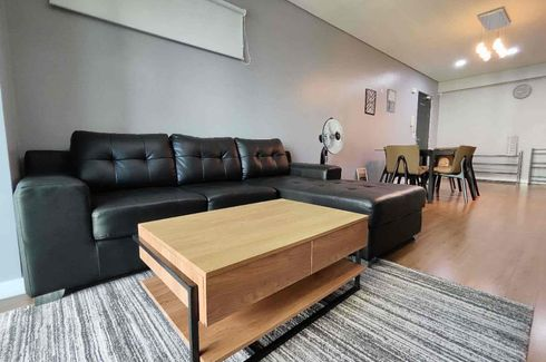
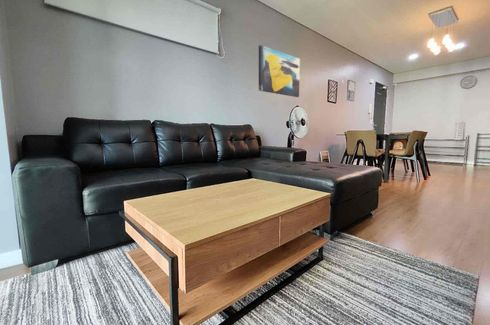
+ wall art (280, 73)
